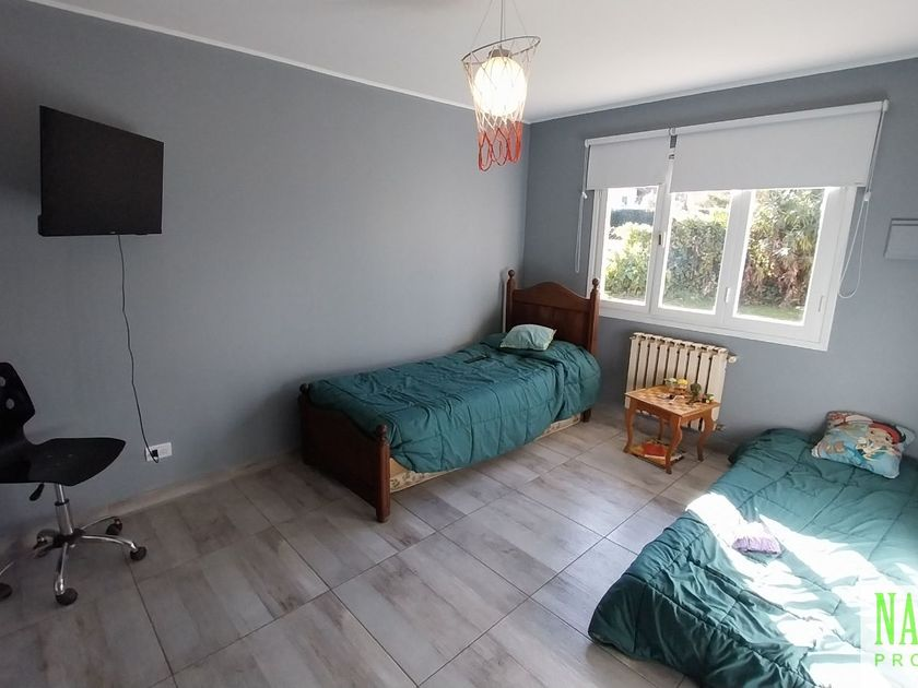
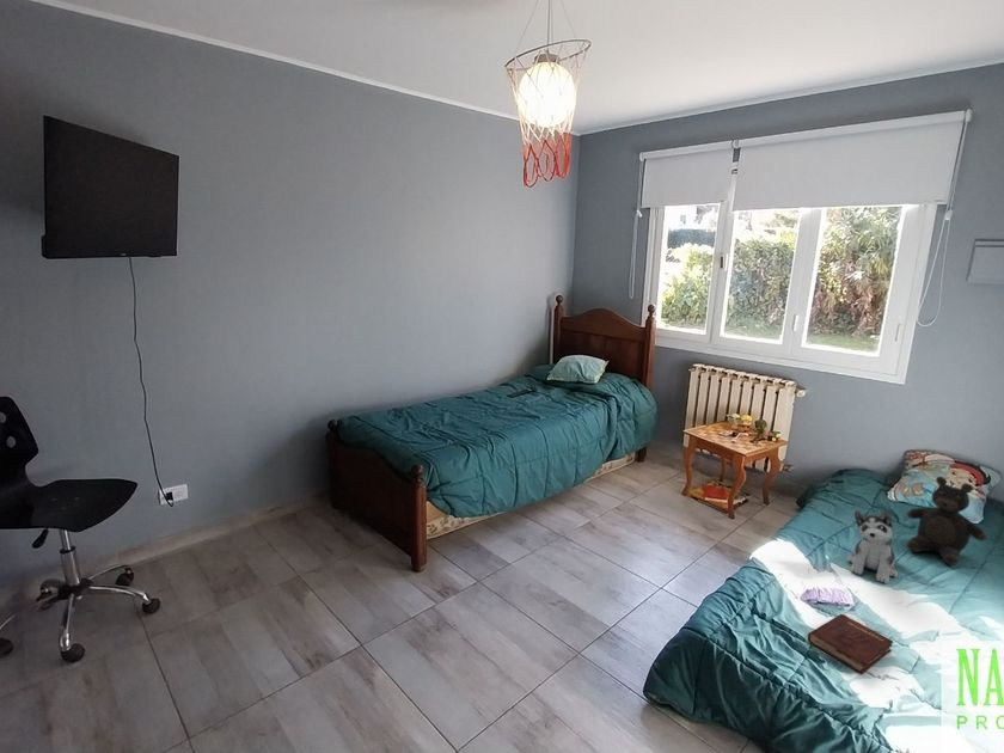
+ plush toy (877, 537)
+ hardback book (850, 641)
+ teddy bear (943, 518)
